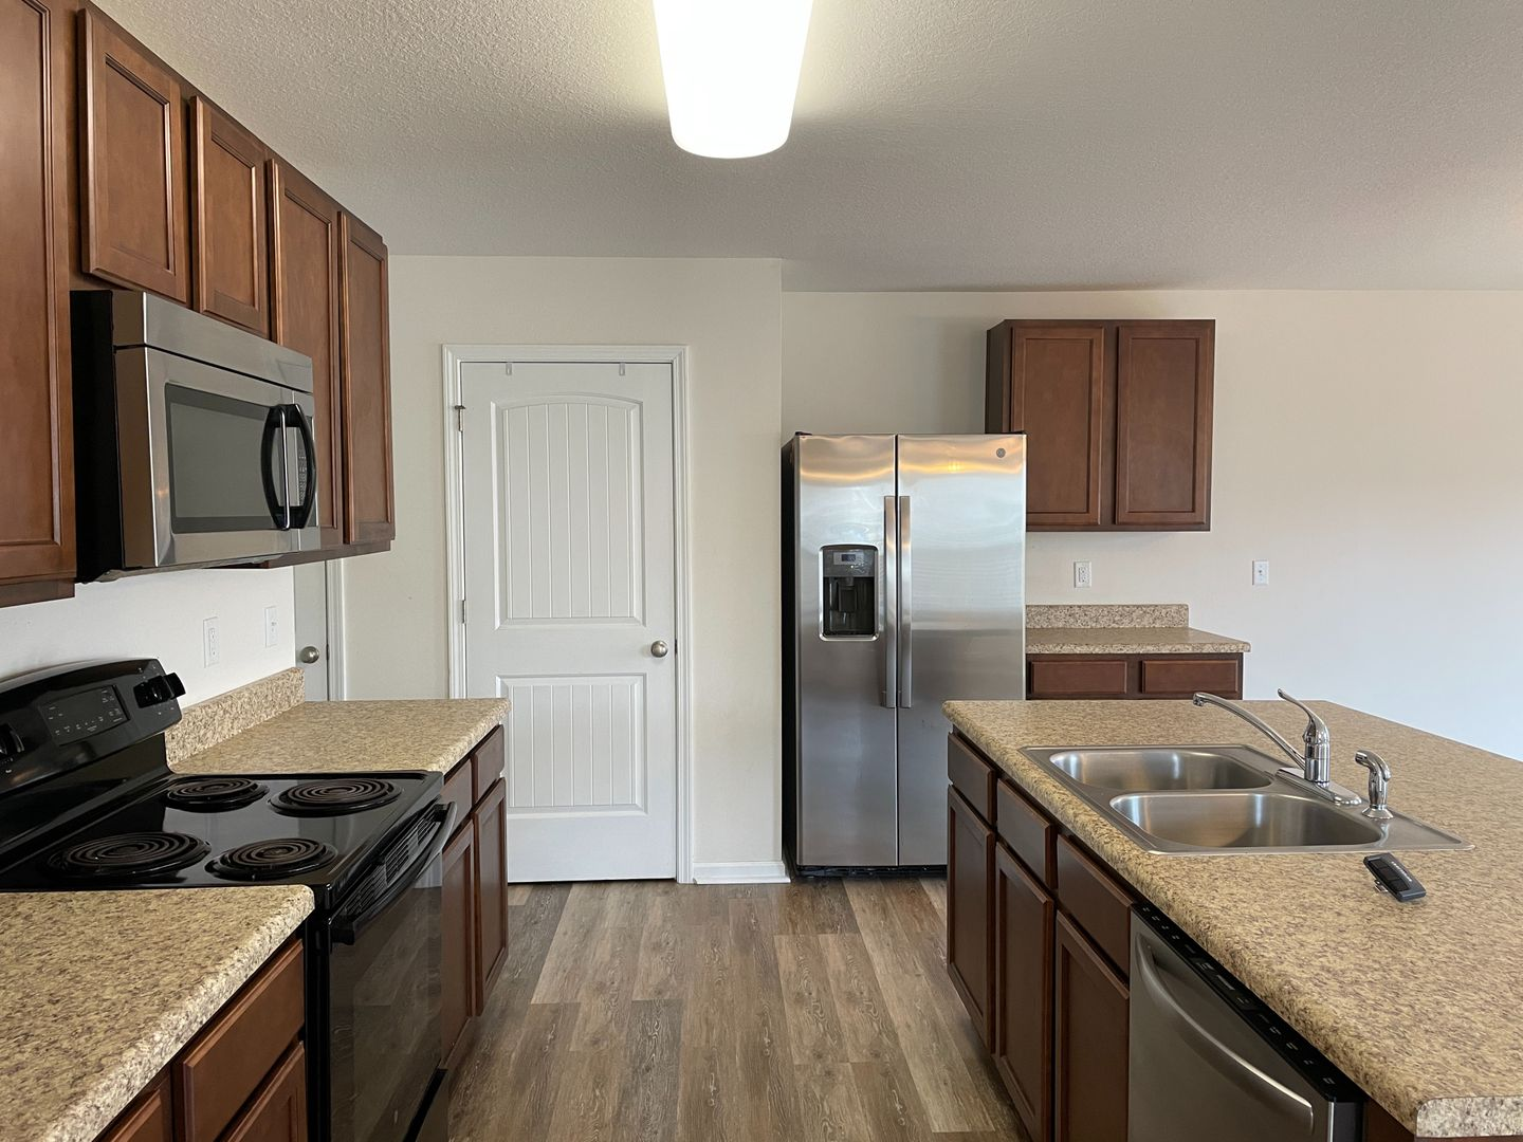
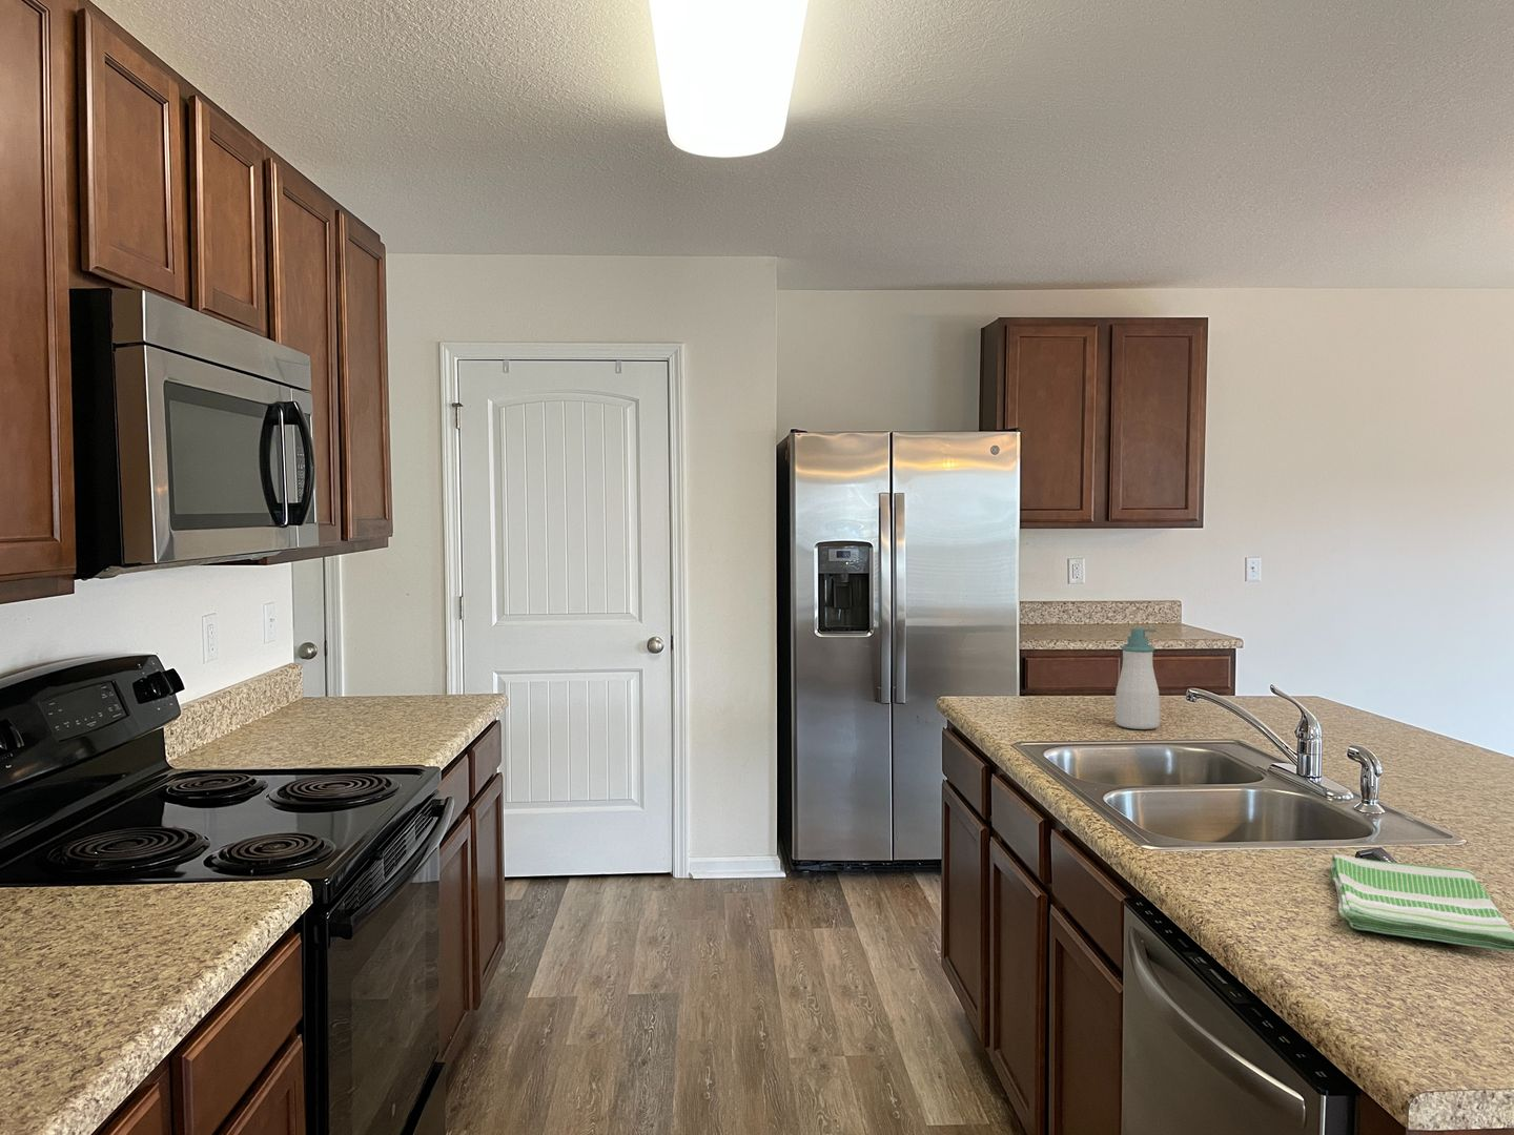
+ dish towel (1413, 897)
+ soap bottle (1136, 677)
